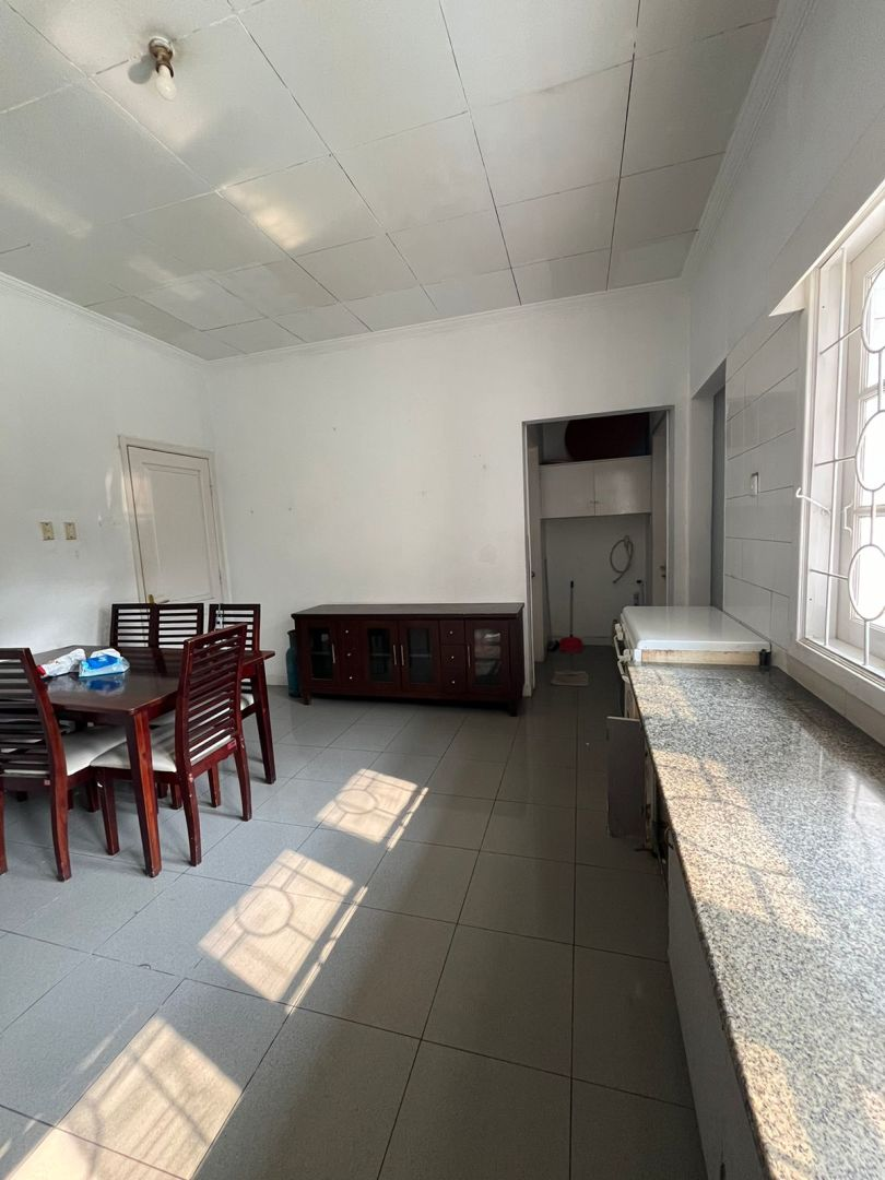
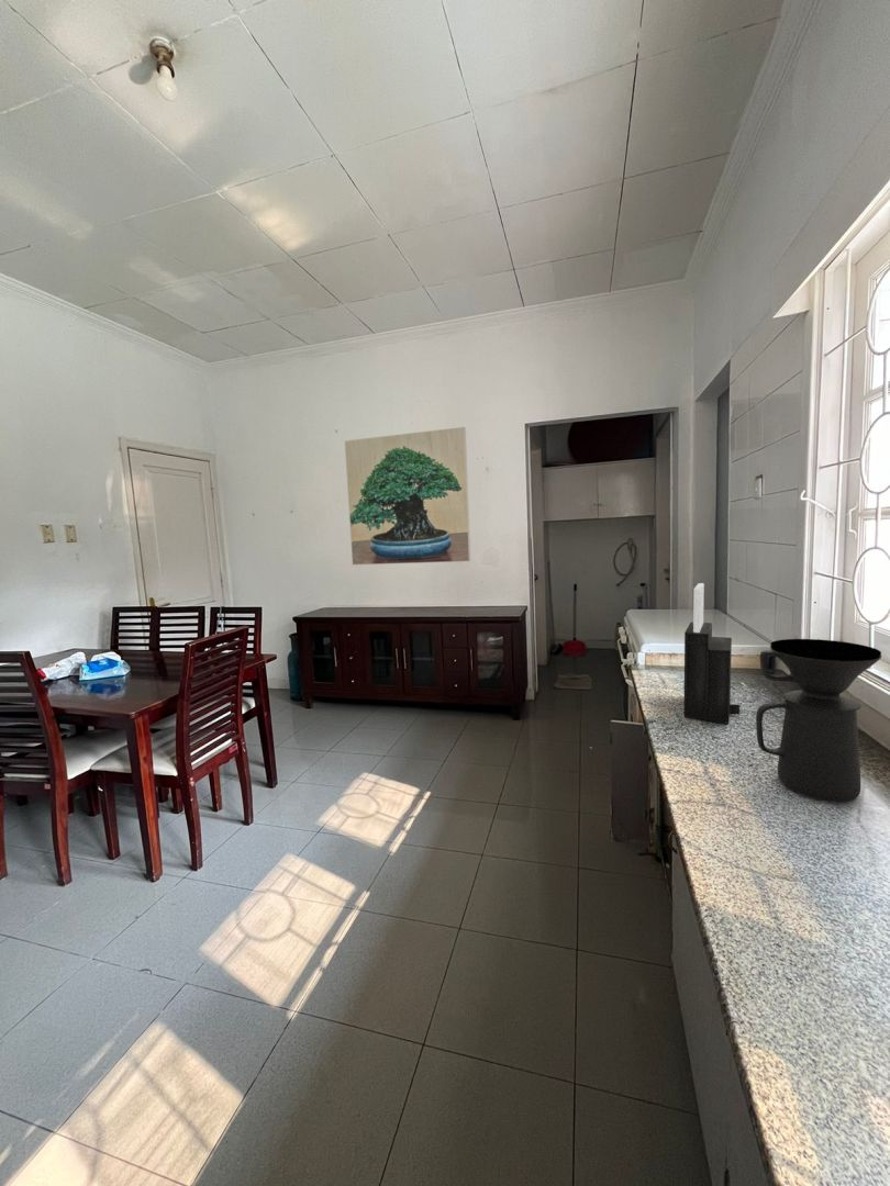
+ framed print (405, 500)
+ knife block (713, 649)
+ coffee maker (820, 717)
